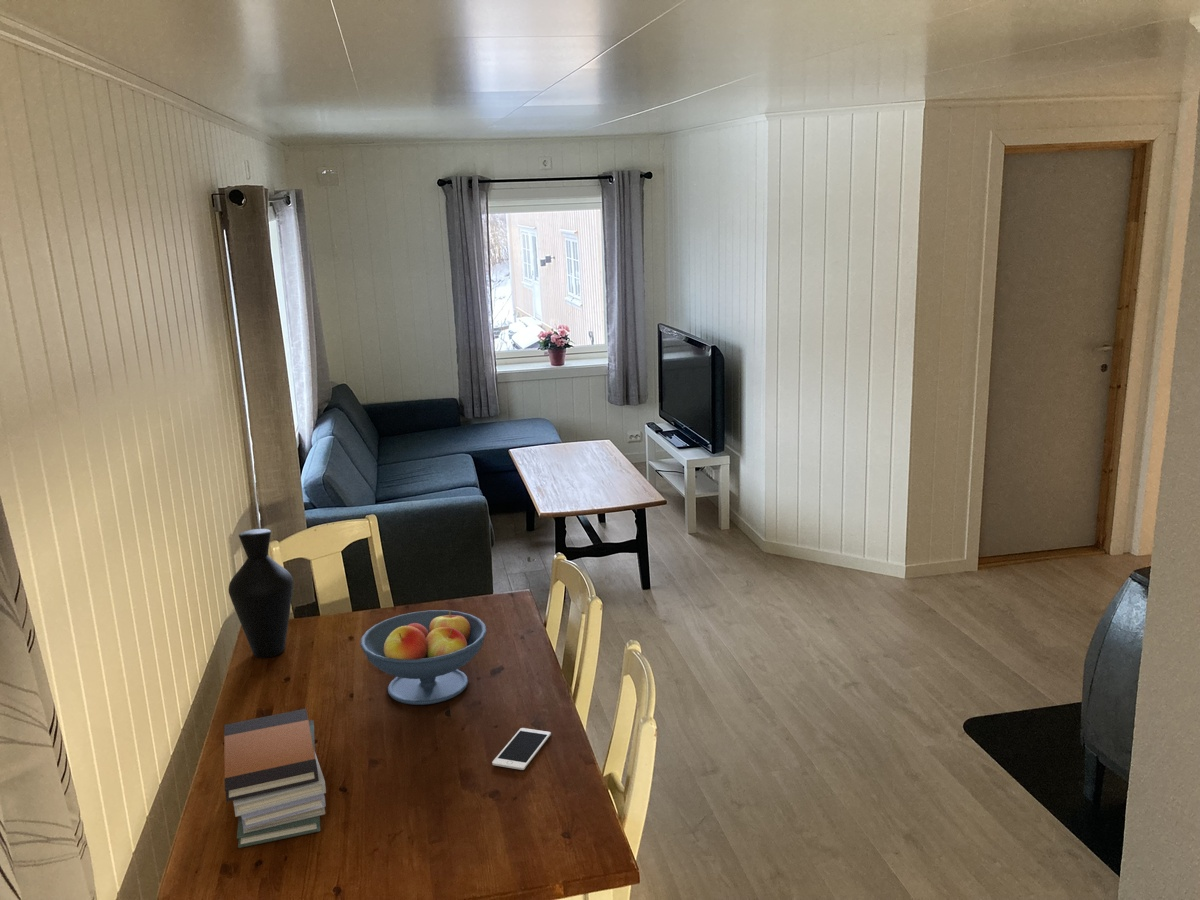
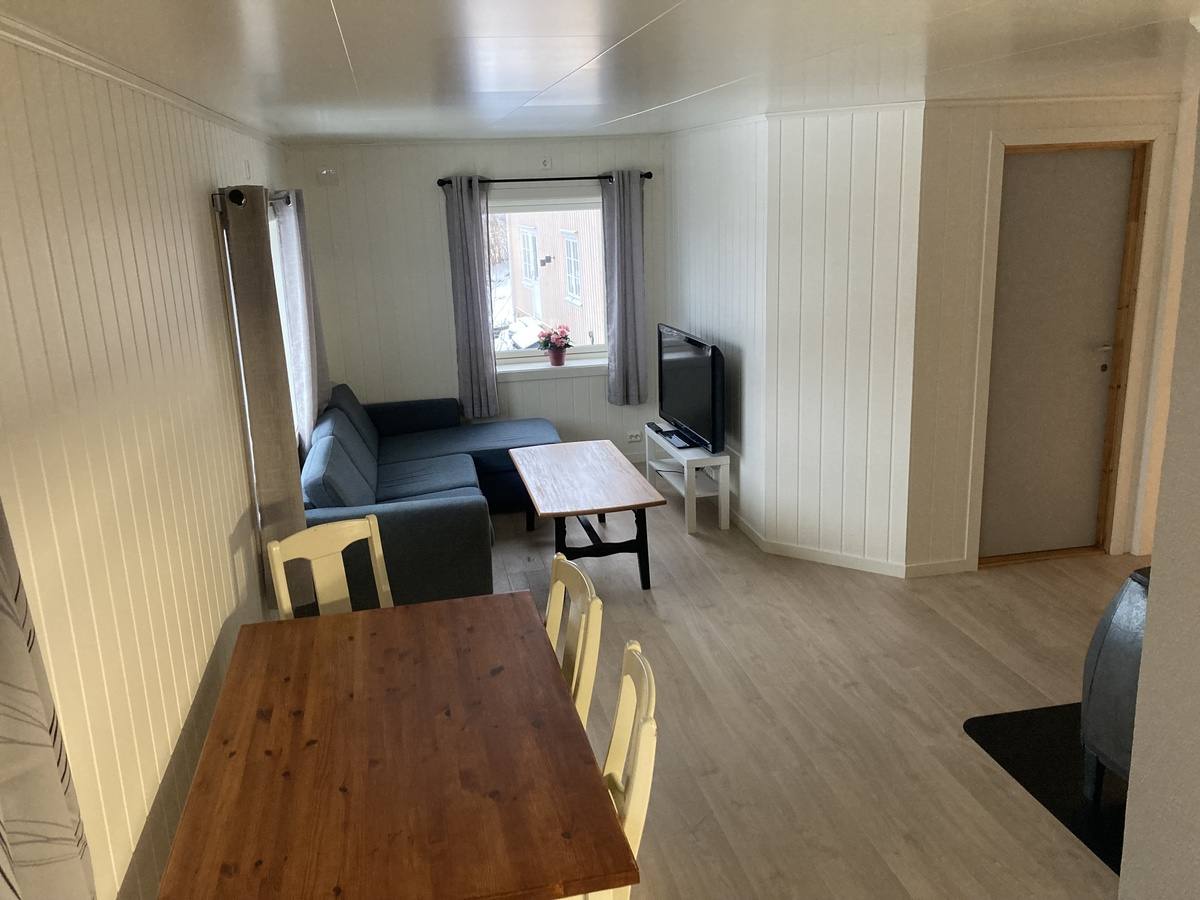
- cell phone (522, 748)
- vase (262, 593)
- fruit bowl (425, 650)
- book stack (274, 776)
